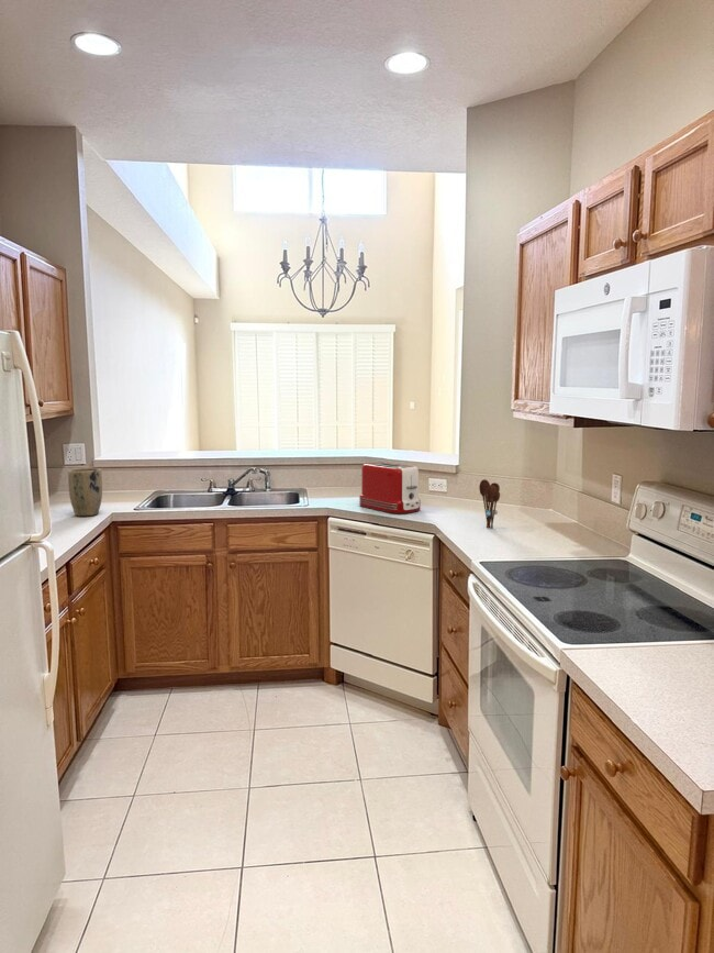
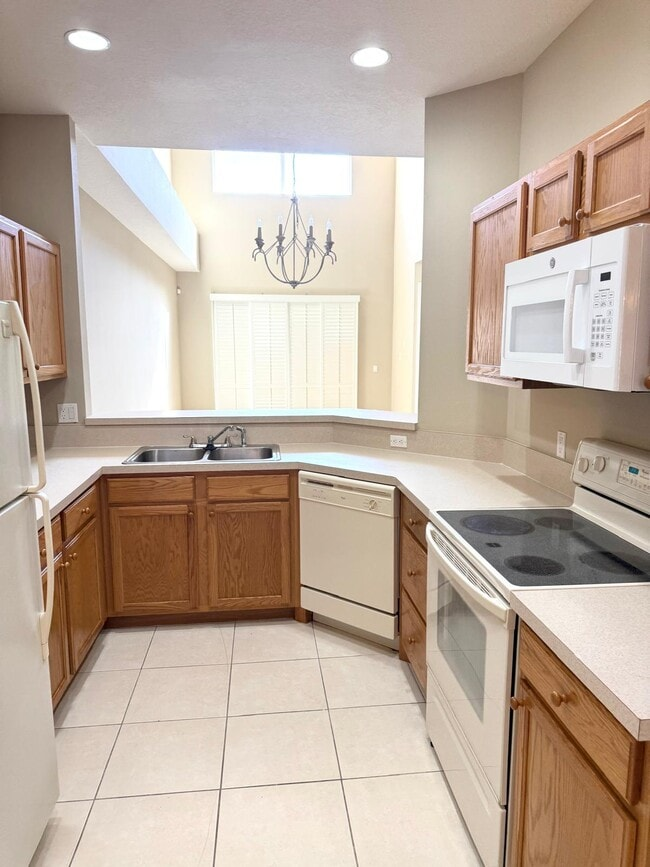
- plant pot (86, 491)
- toaster (389, 486)
- utensil holder (489, 503)
